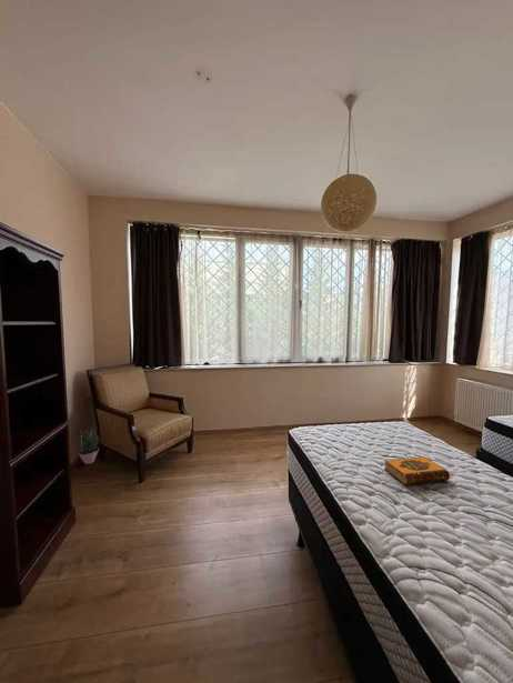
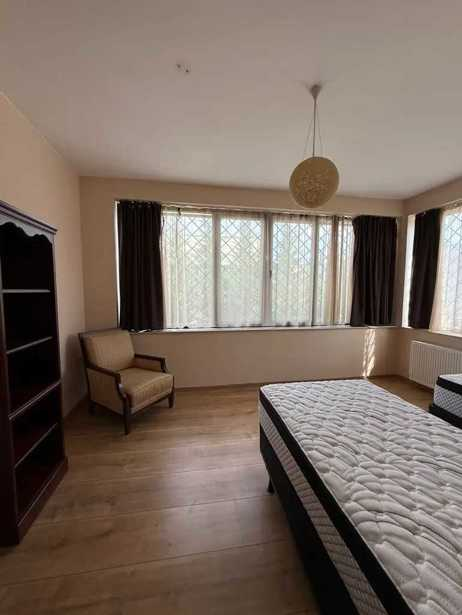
- hardback book (415, 470)
- potted plant (90, 444)
